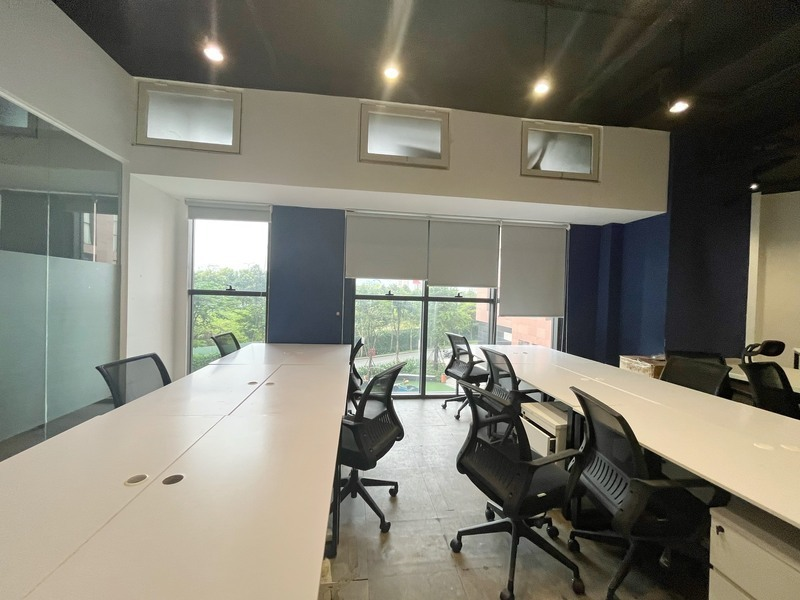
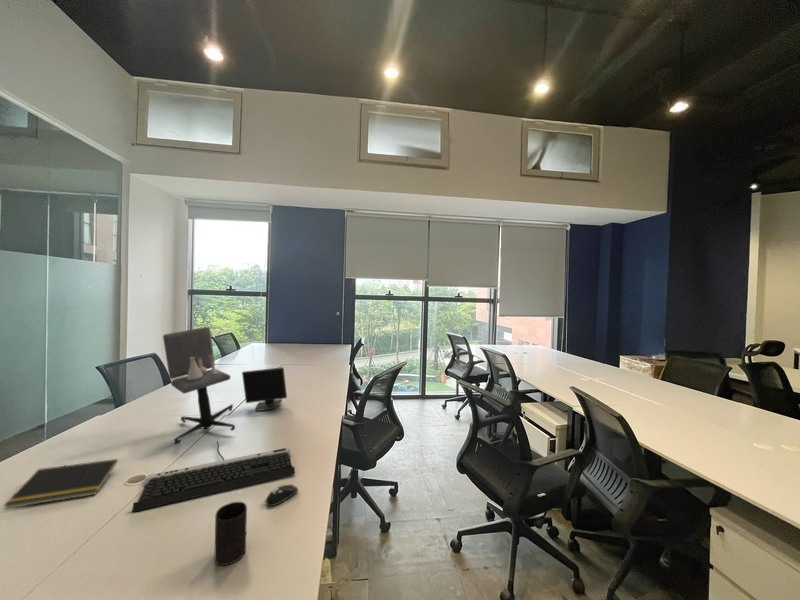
+ keyboard (224, 460)
+ monitor (229, 375)
+ notepad (66, 481)
+ computer mouse (282, 491)
+ cup (231, 532)
